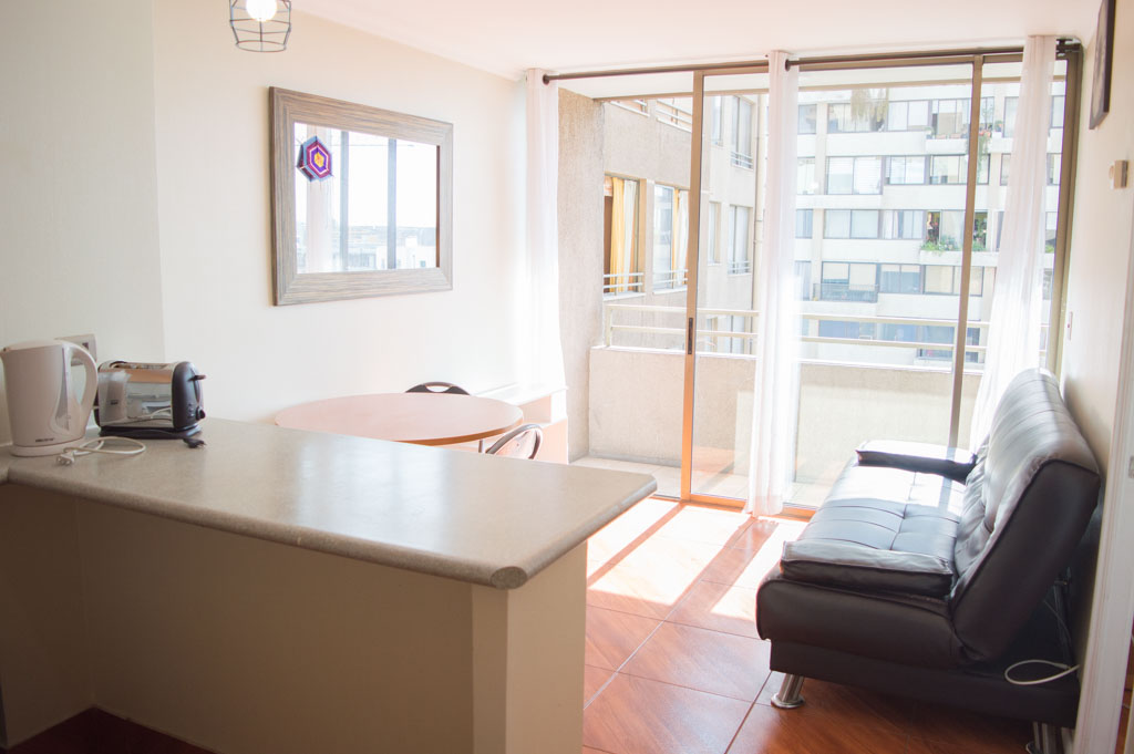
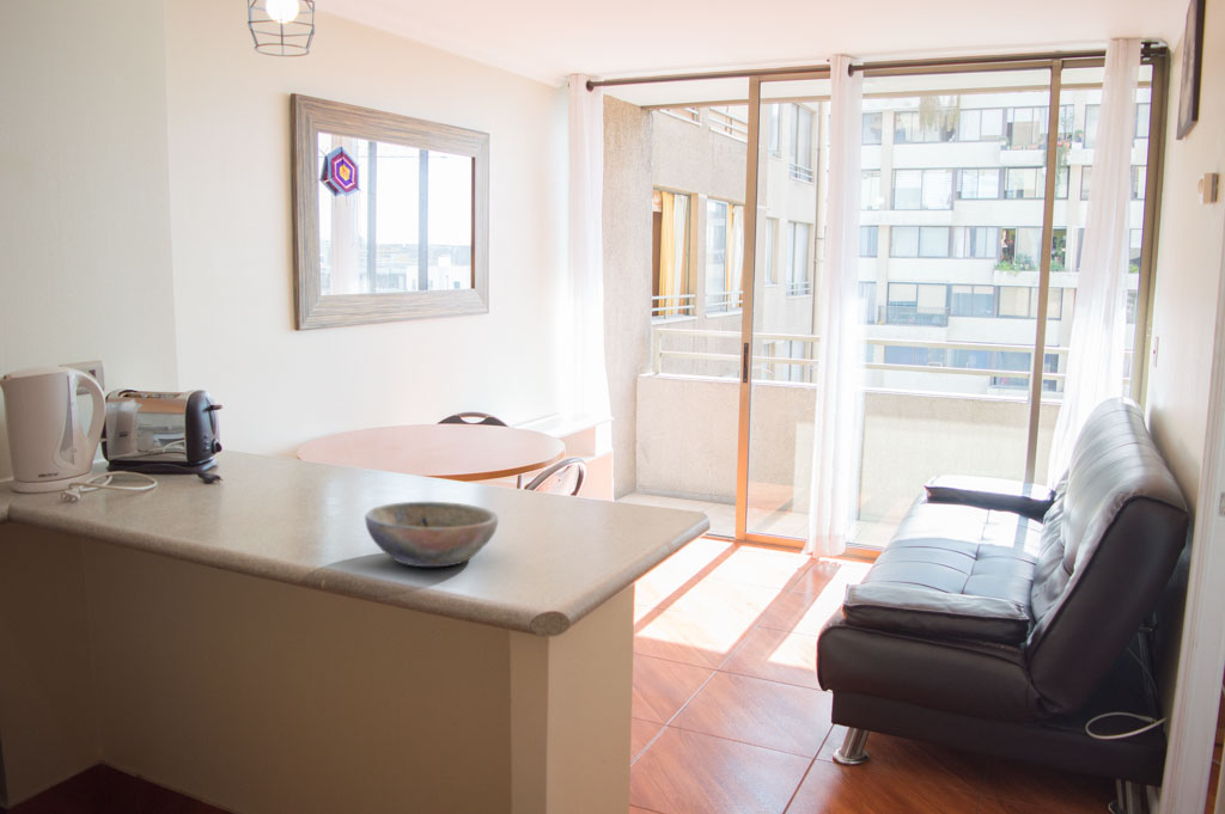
+ bowl (432, 535)
